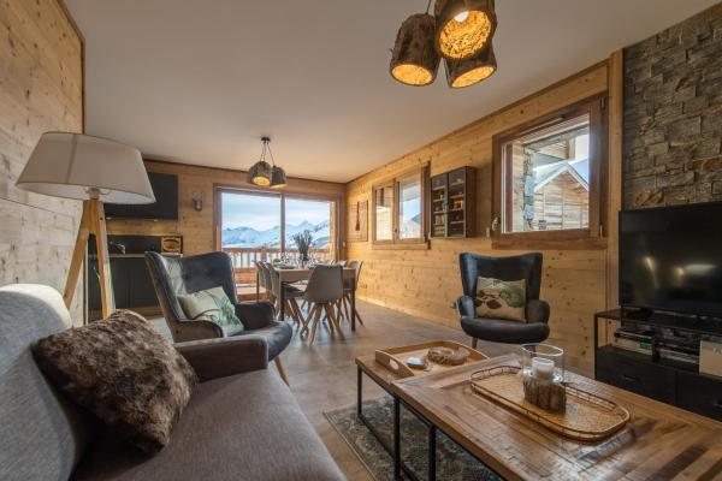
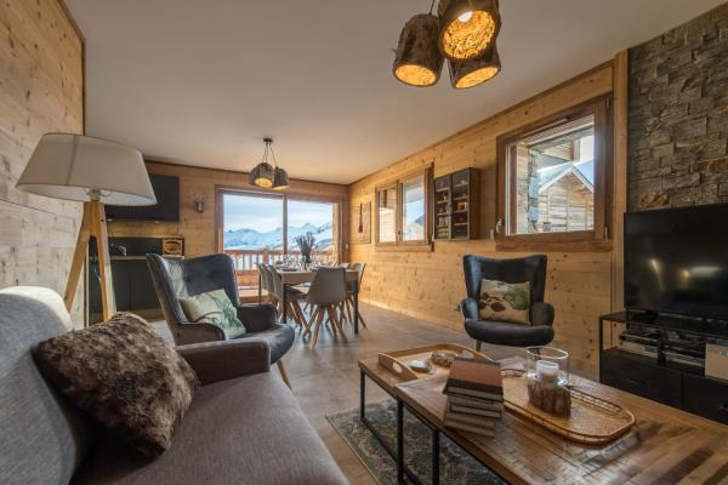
+ book stack (473, 392)
